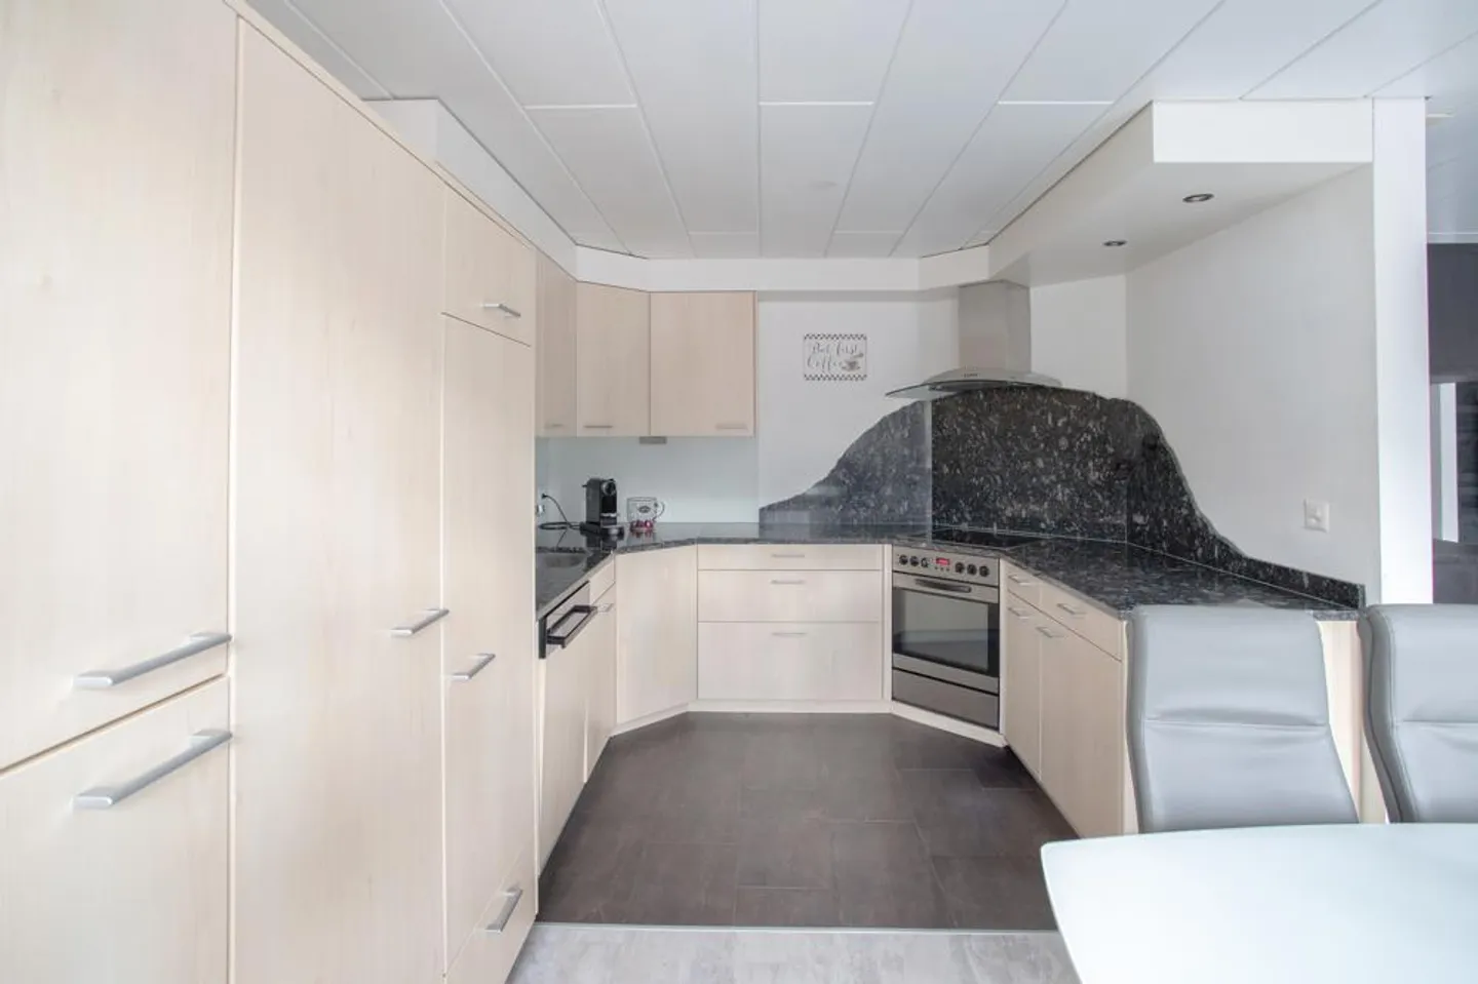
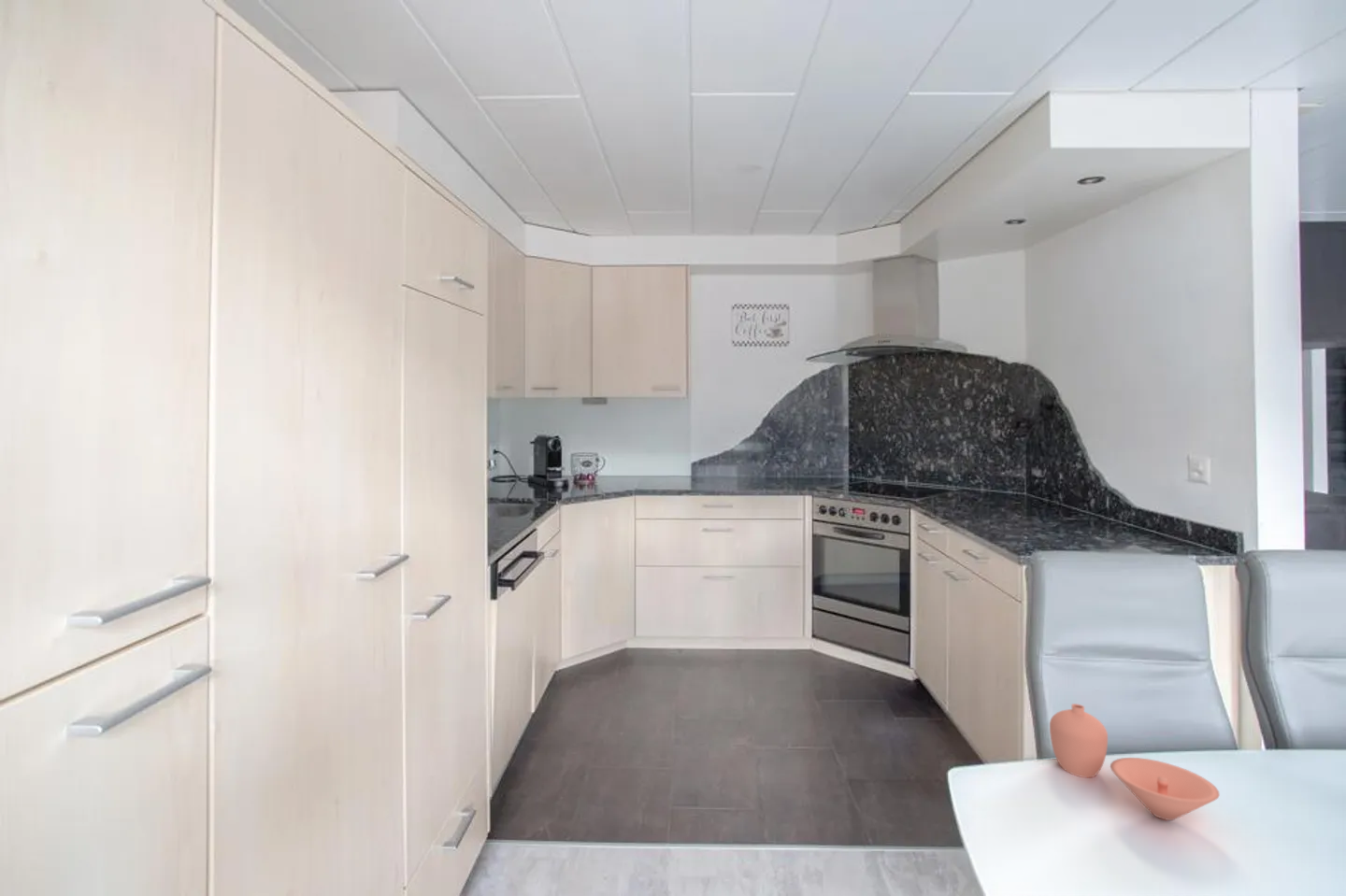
+ decorative bowl (1124, 760)
